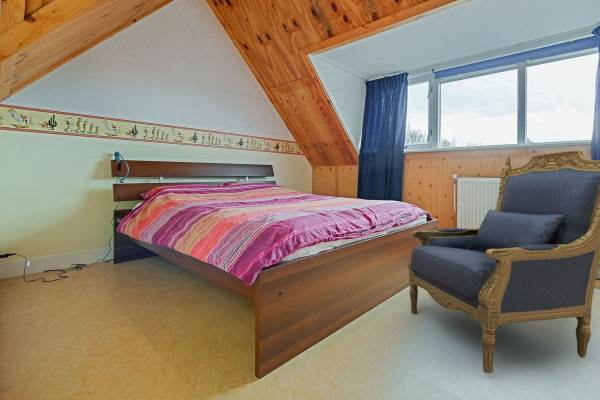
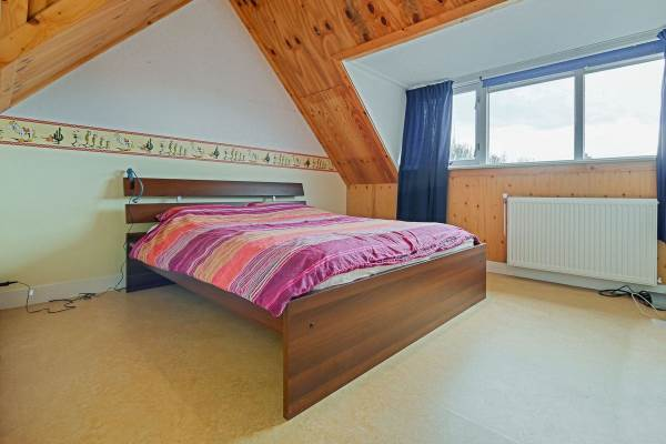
- armchair (497, 242)
